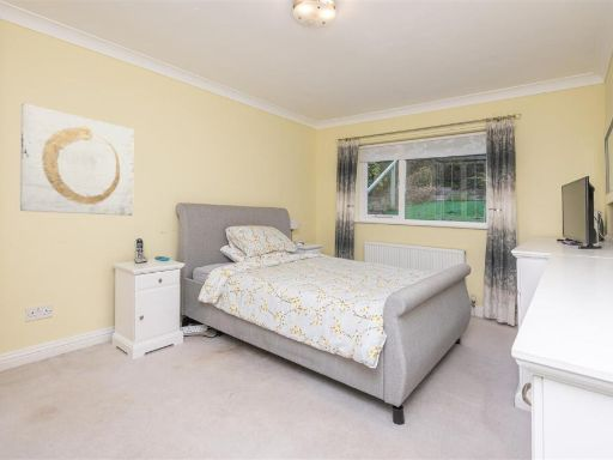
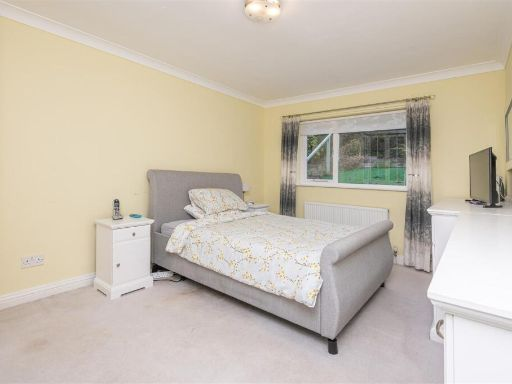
- wall art (83, 165)
